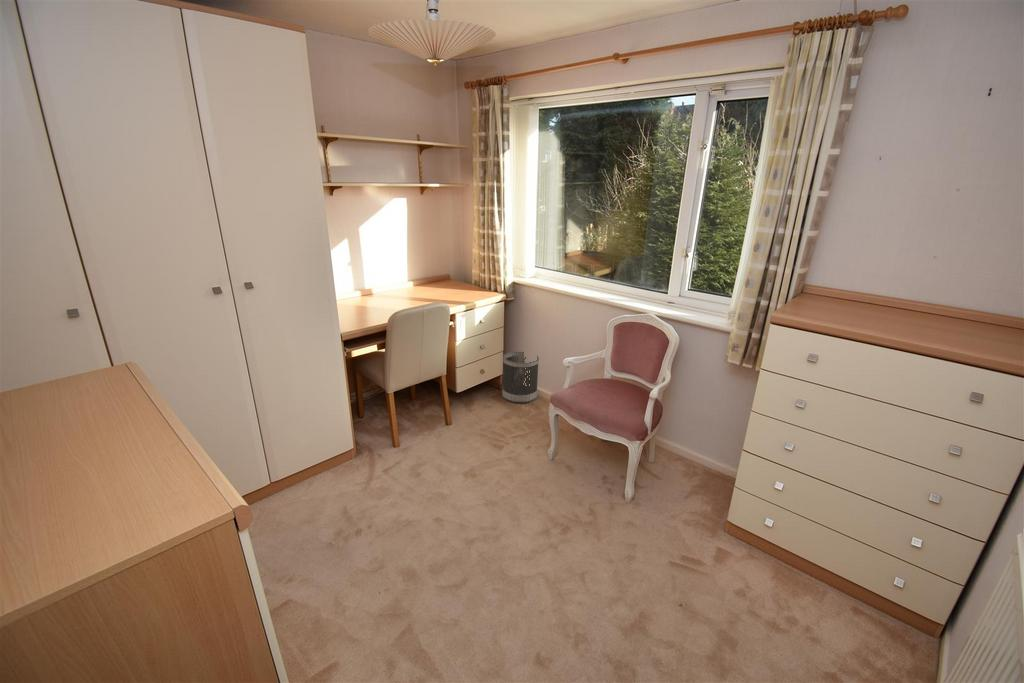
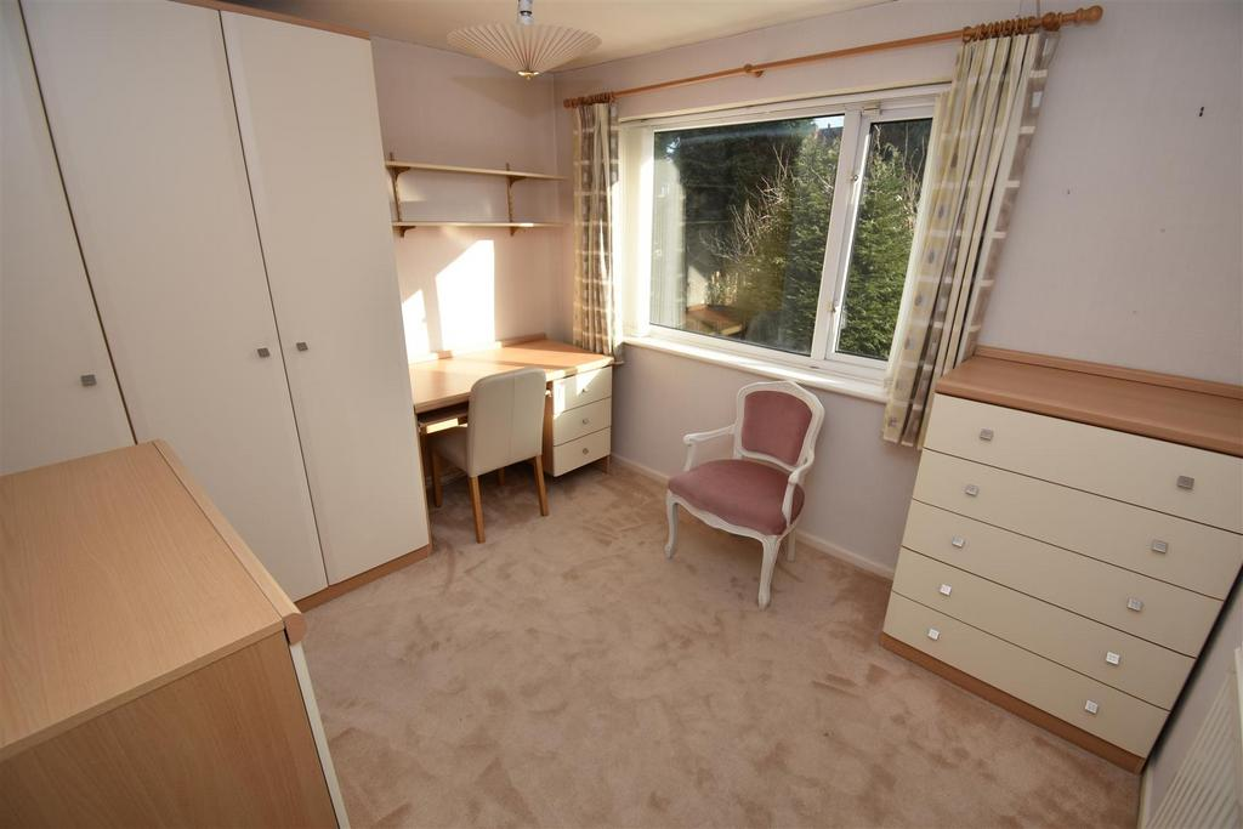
- wastebasket (520, 376)
